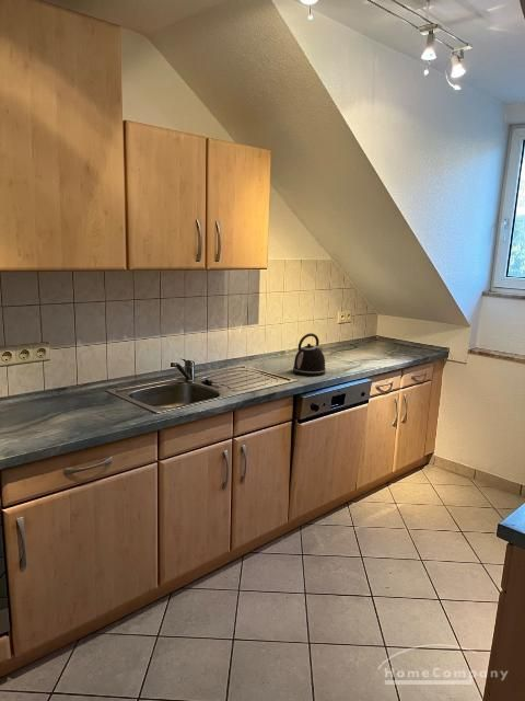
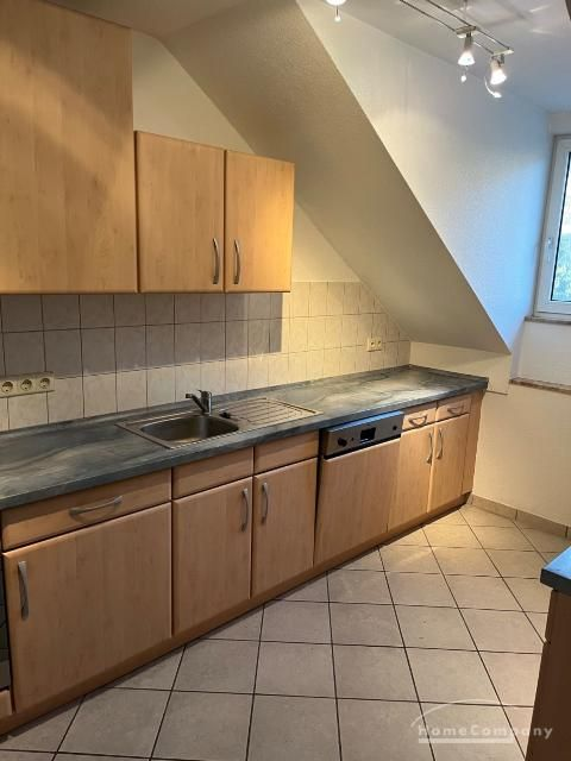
- kettle (310, 353)
